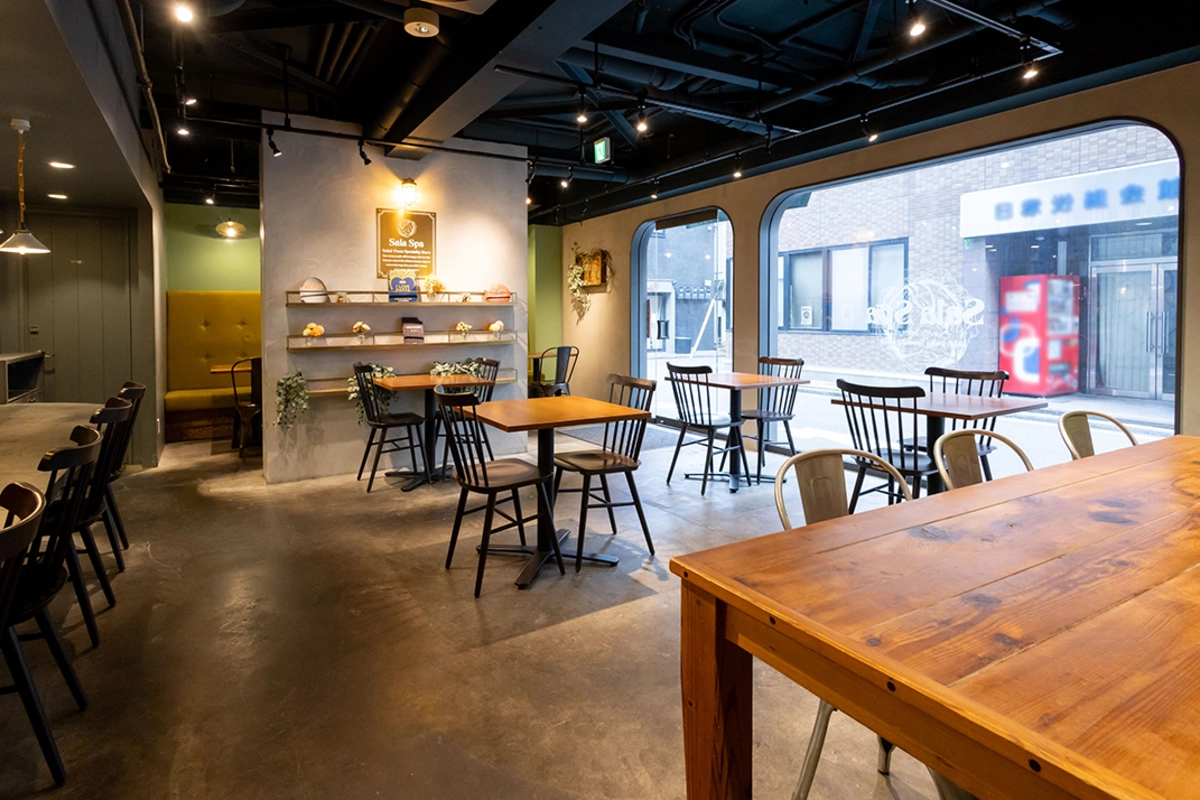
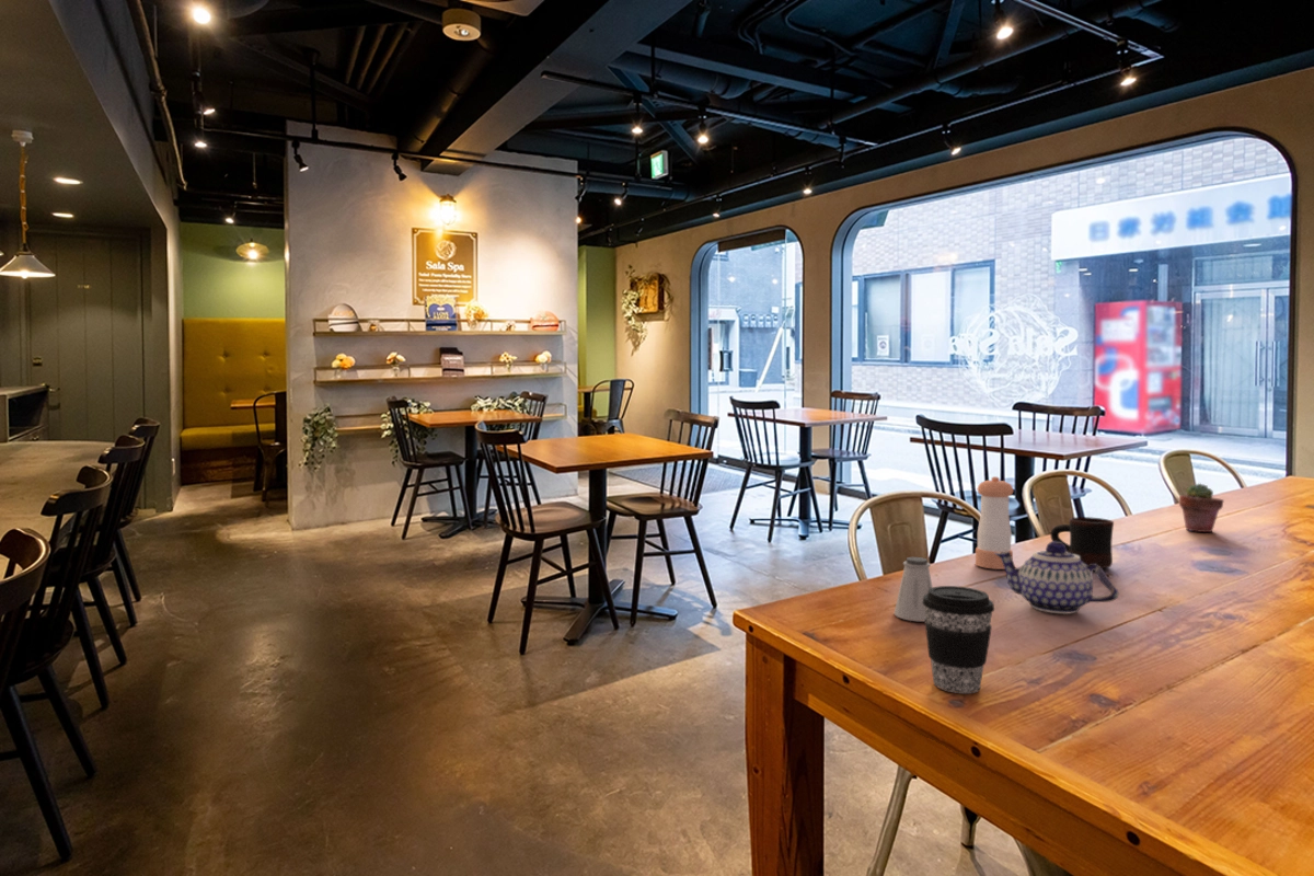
+ mug (1081, 541)
+ pepper shaker (994, 521)
+ potted succulent (1200, 506)
+ teapot (1053, 574)
+ coffee cup (957, 638)
+ saltshaker (915, 587)
